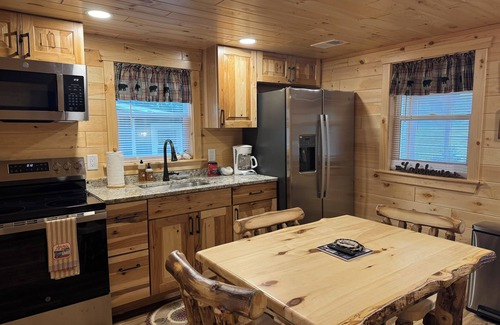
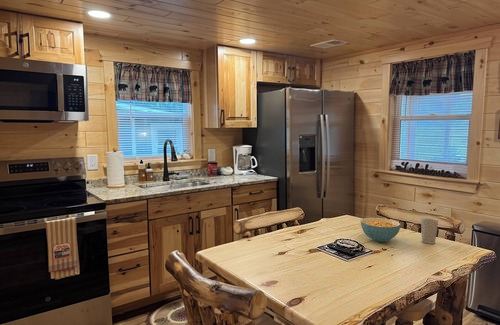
+ cereal bowl (379, 231)
+ cup (429, 229)
